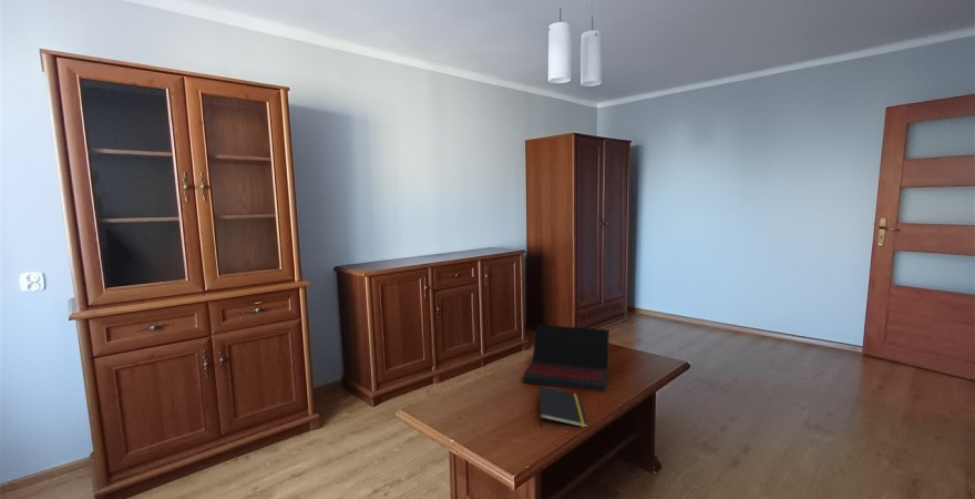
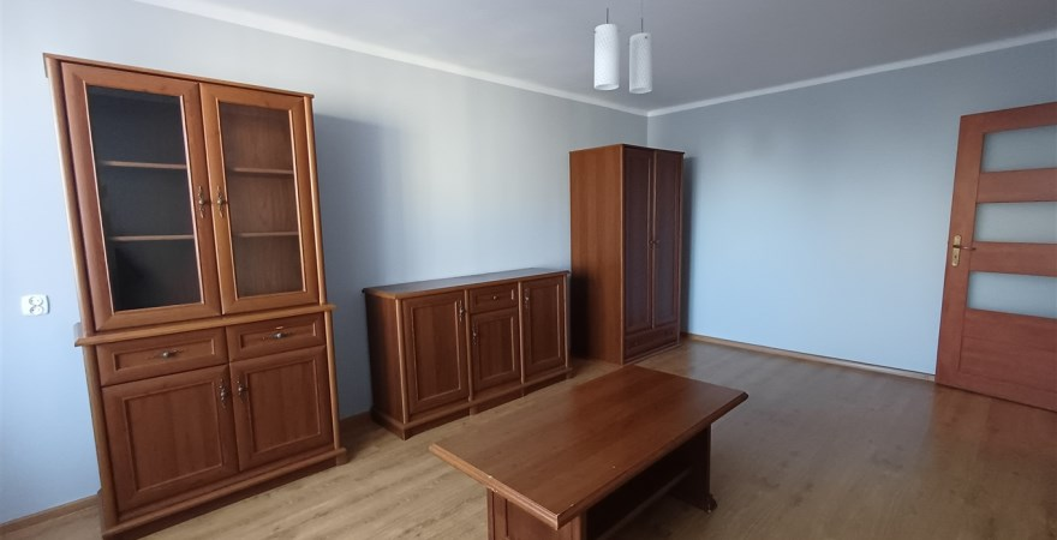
- notepad (561, 405)
- laptop (567, 354)
